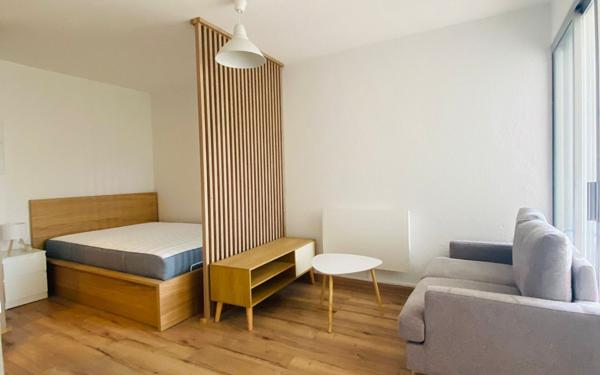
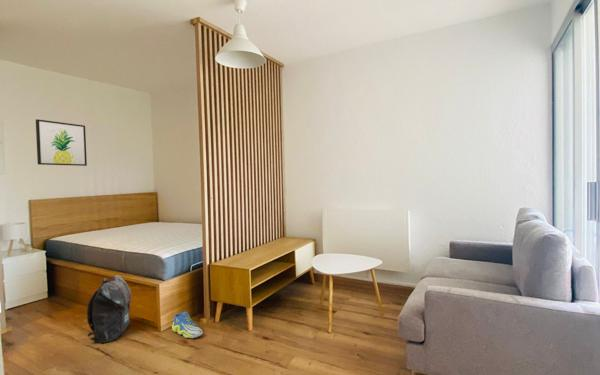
+ sneaker (186, 323)
+ wall art (62, 143)
+ backpack (109, 305)
